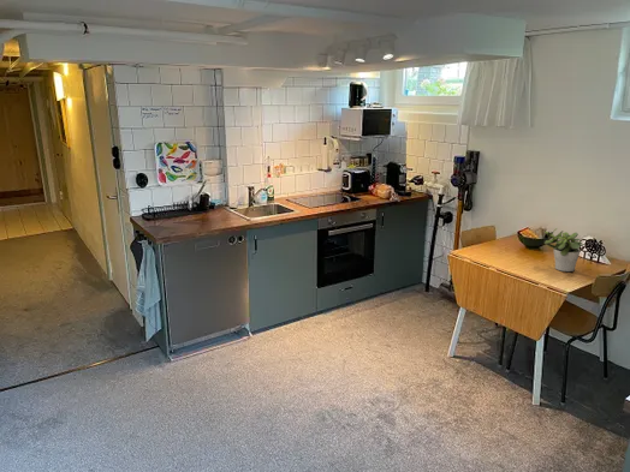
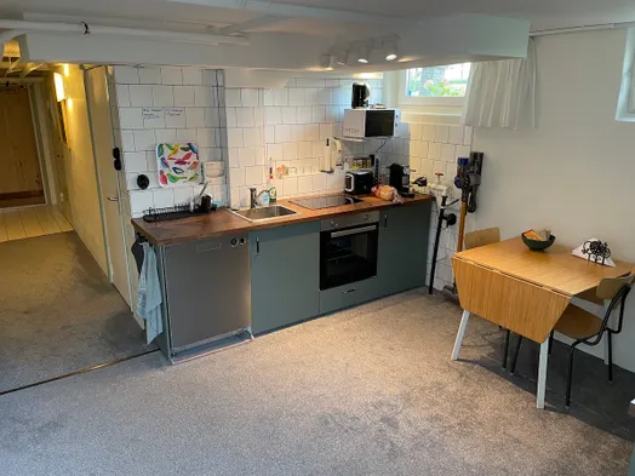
- potted plant (560, 249)
